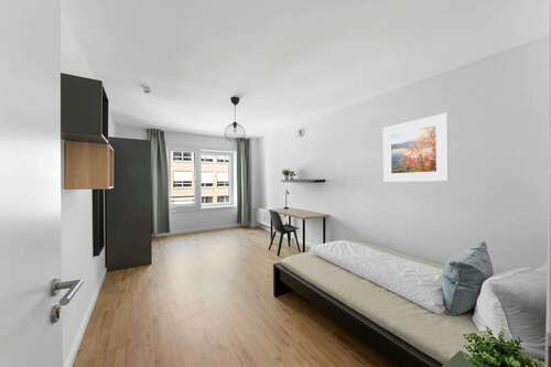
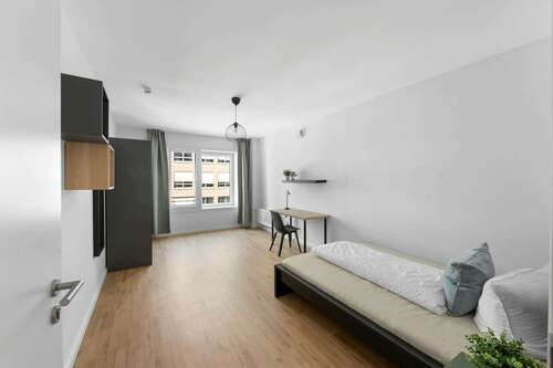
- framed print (411, 151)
